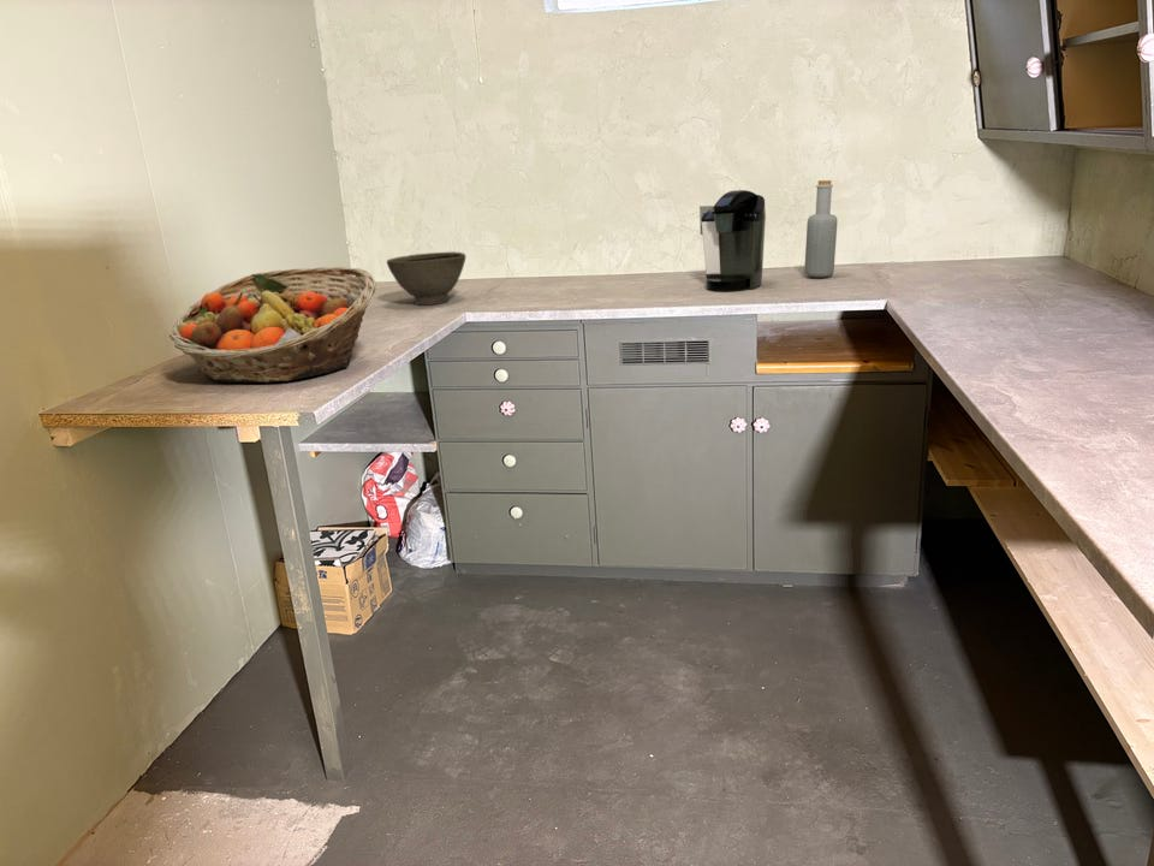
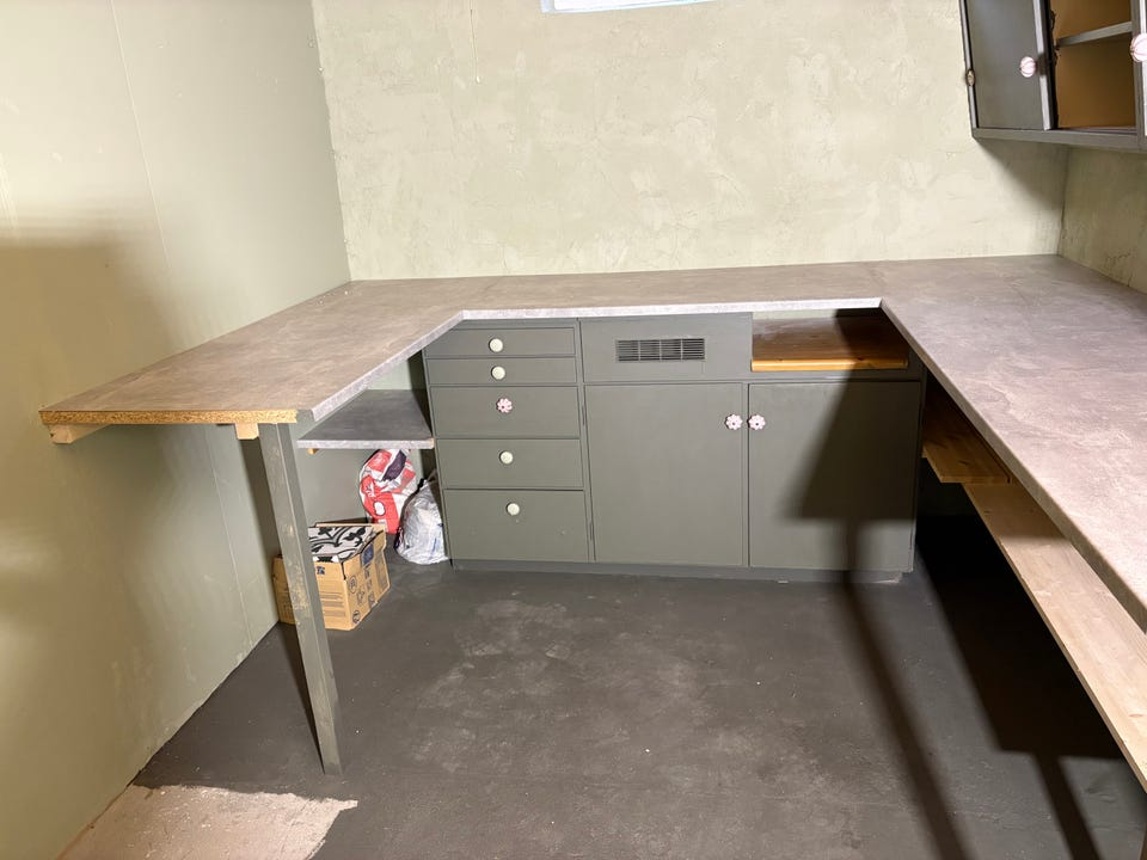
- fruit basket (276, 322)
- coffee maker (720, 238)
- bowl (428, 279)
- bottle (820, 229)
